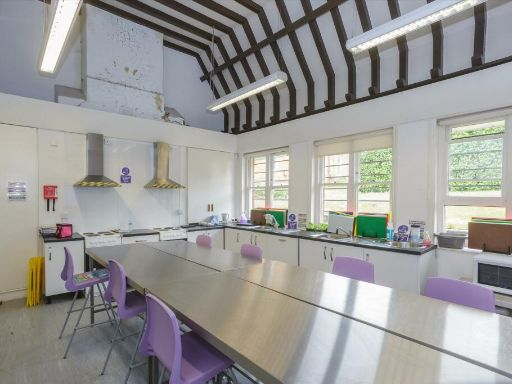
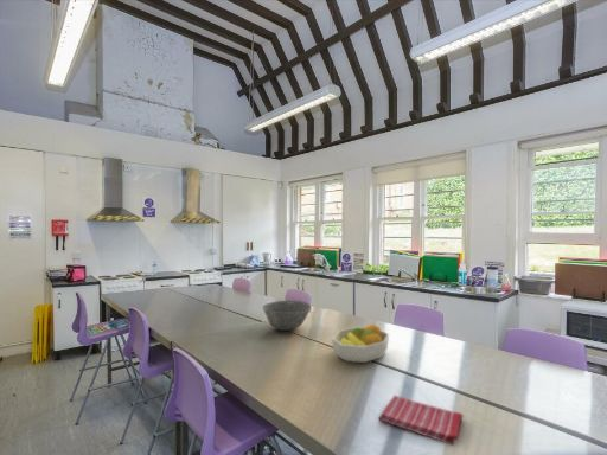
+ dish towel (421, 416)
+ fruit bowl (360, 340)
+ bowl (286, 318)
